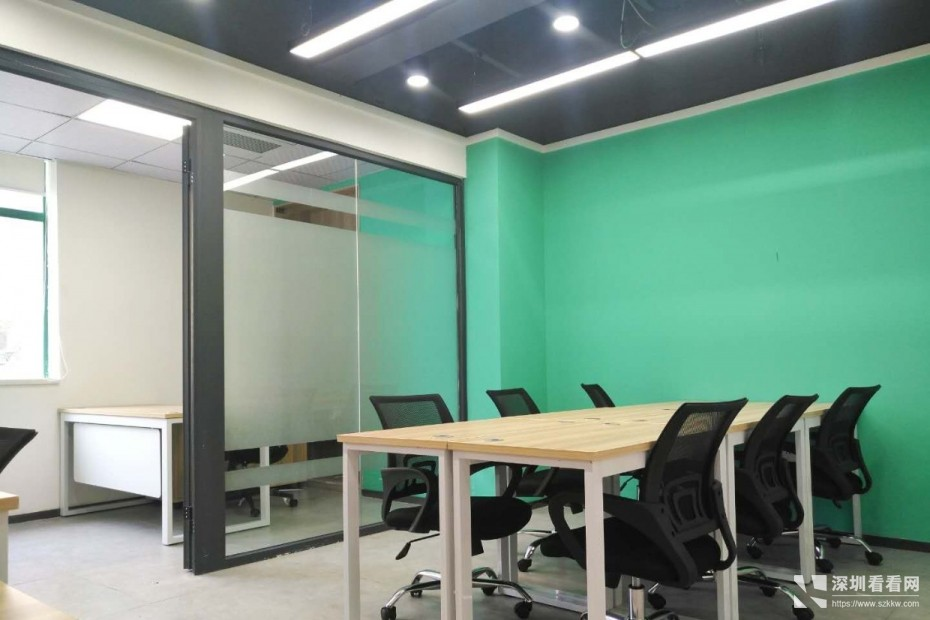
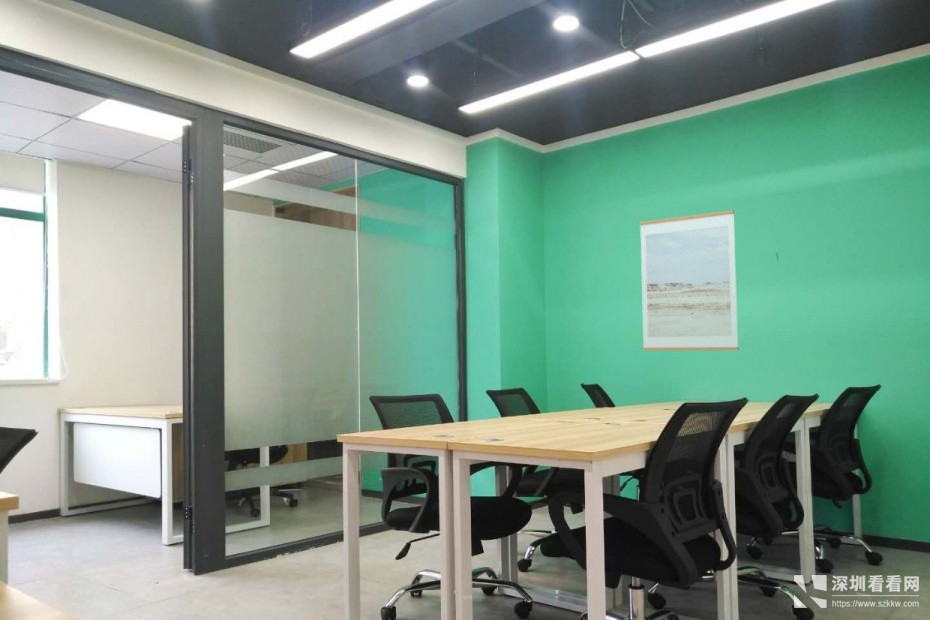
+ wall art (686, 283)
